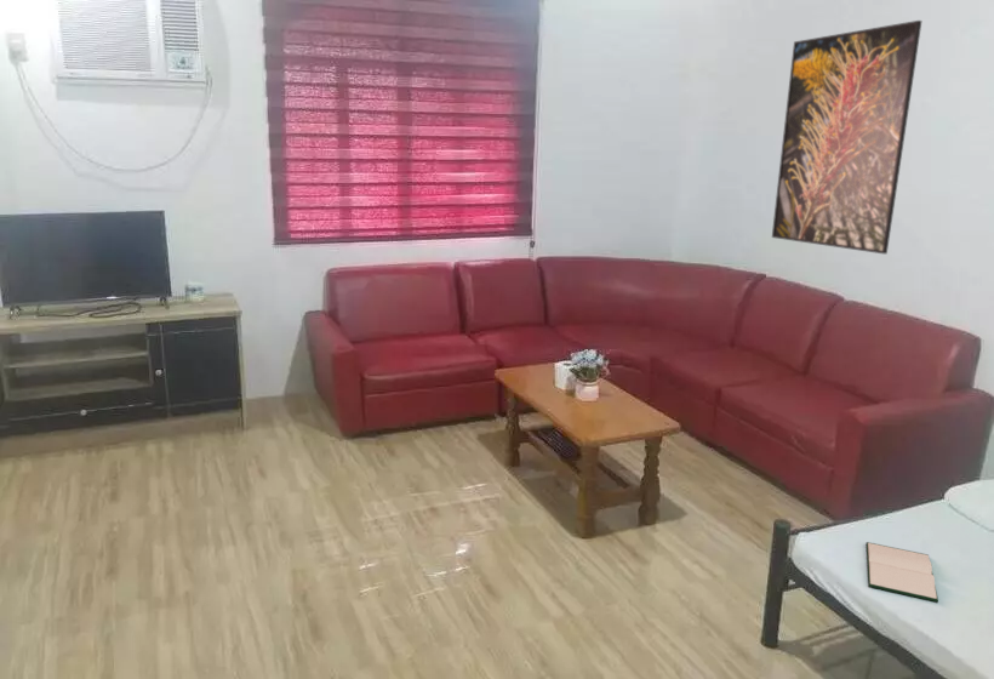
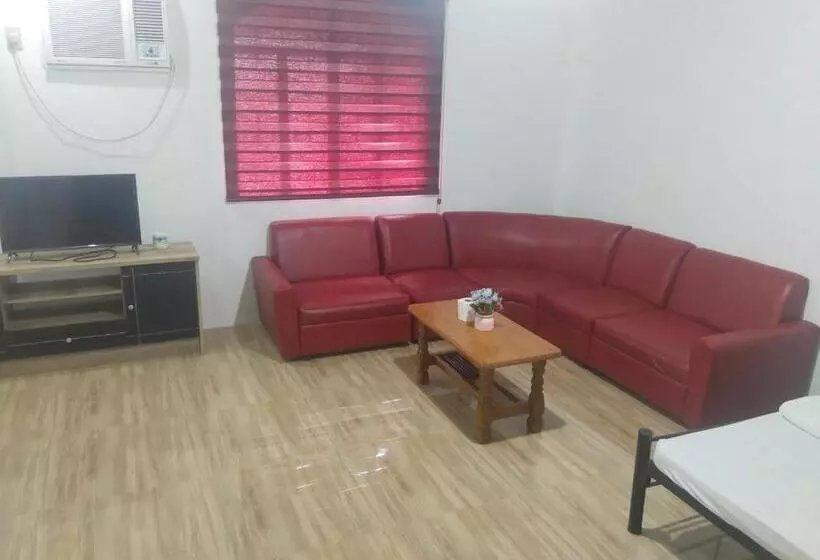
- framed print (838, 142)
- hardback book (899, 566)
